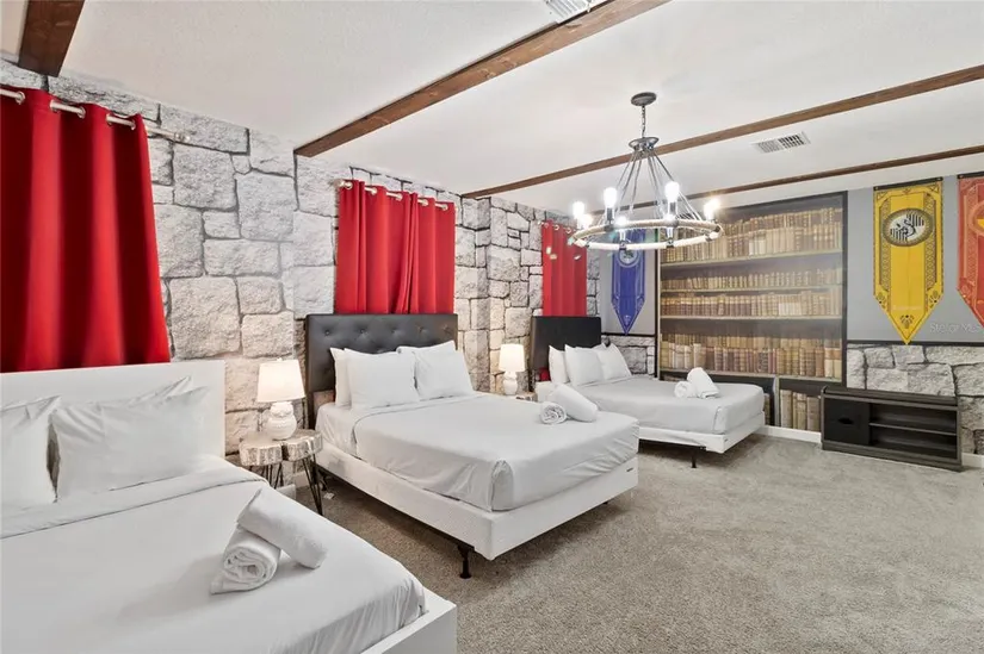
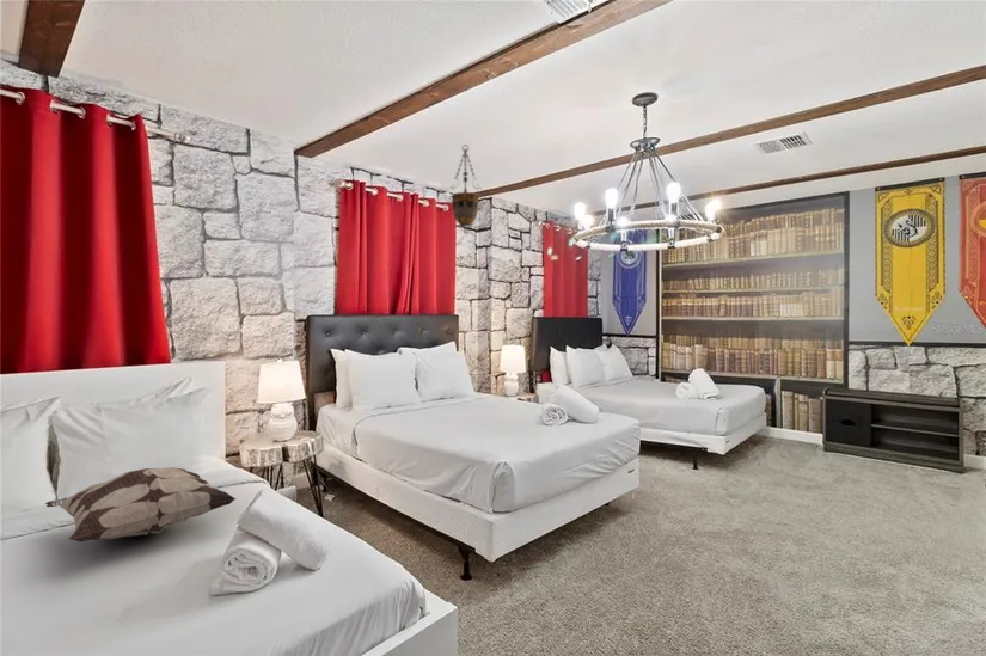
+ hanging lantern (465, 189)
+ decorative pillow (141, 501)
